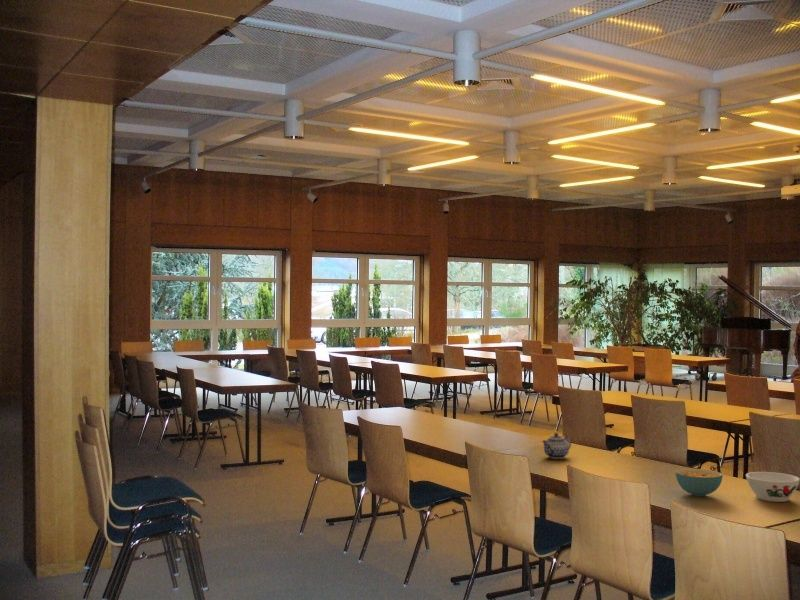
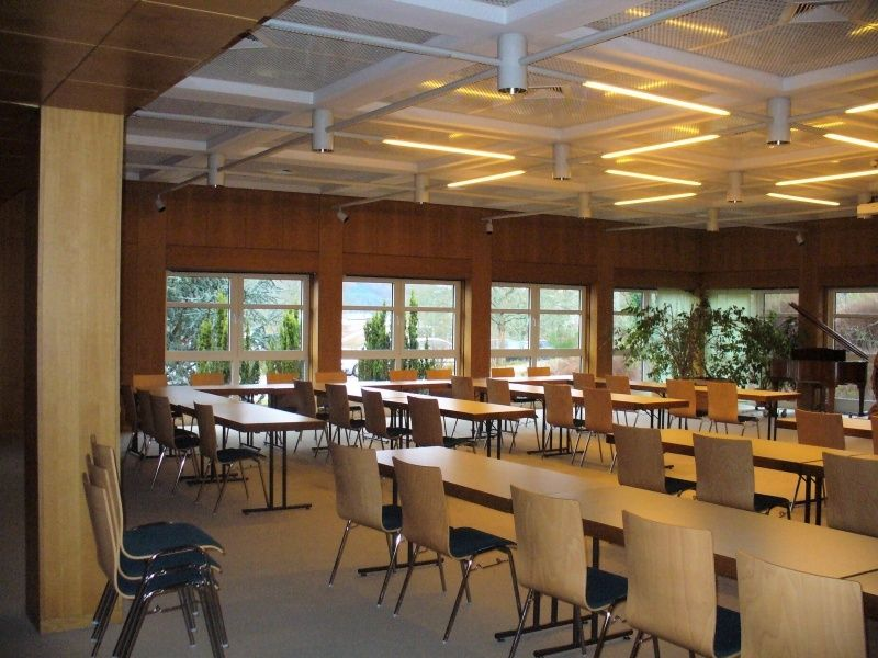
- teapot (556, 445)
- bowl (772, 487)
- cereal bowl (698, 483)
